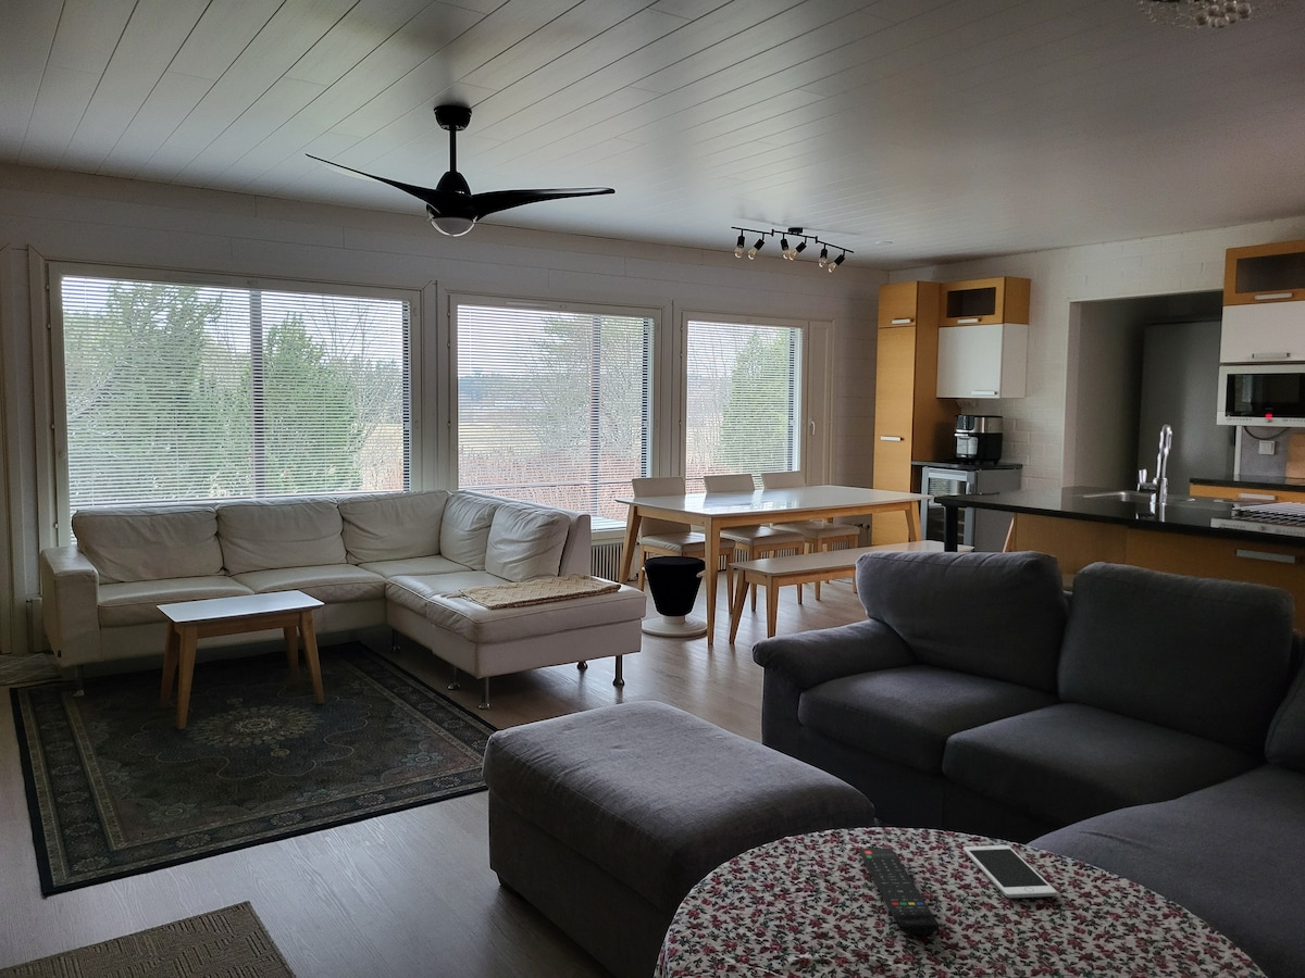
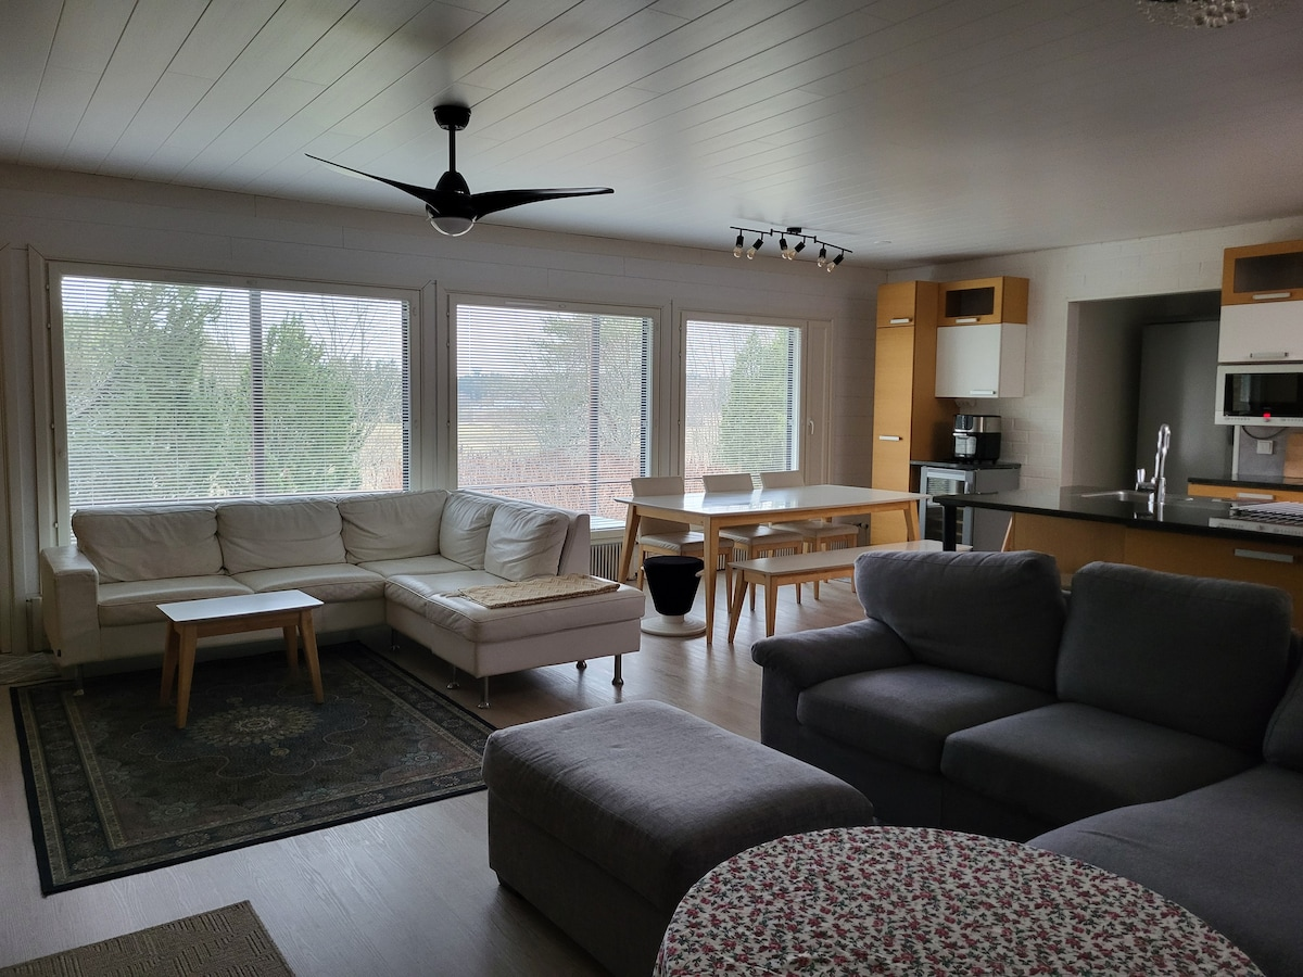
- remote control (895, 887)
- cell phone (1007, 869)
